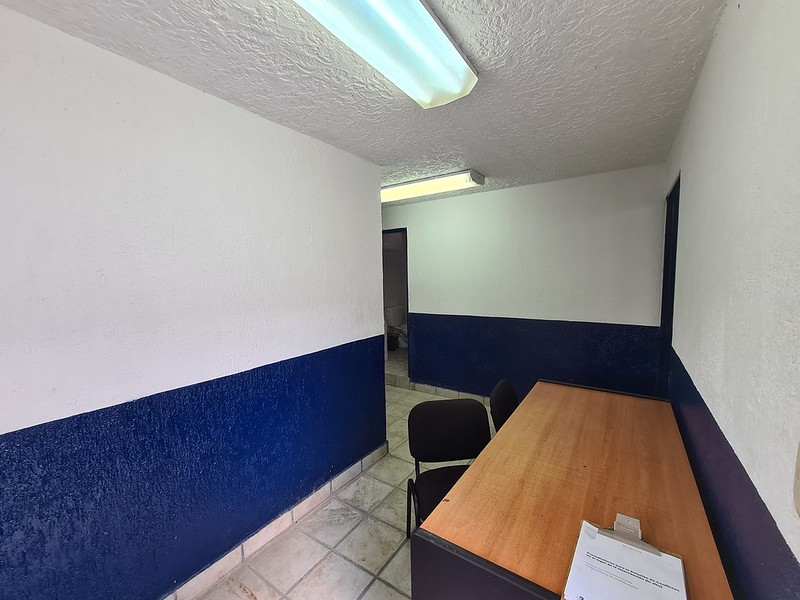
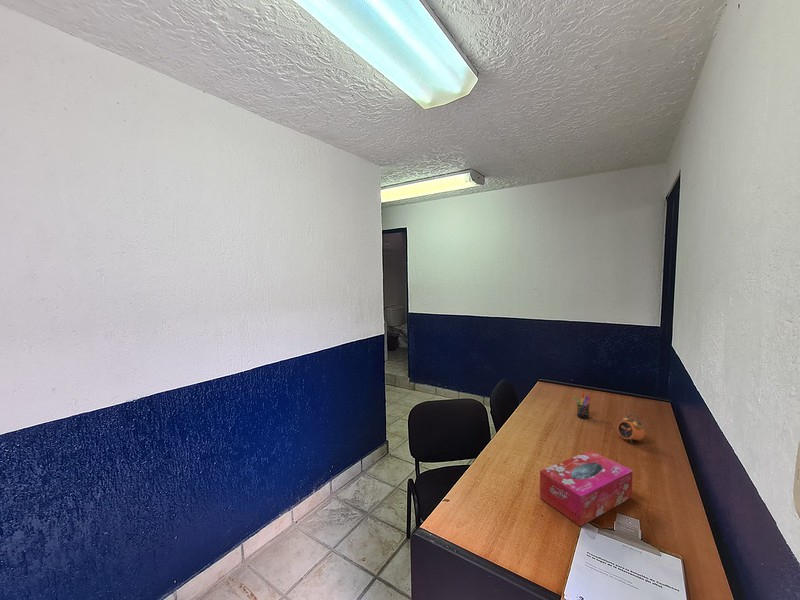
+ pen holder (581, 405)
+ tissue box (585, 484)
+ alarm clock (630, 427)
